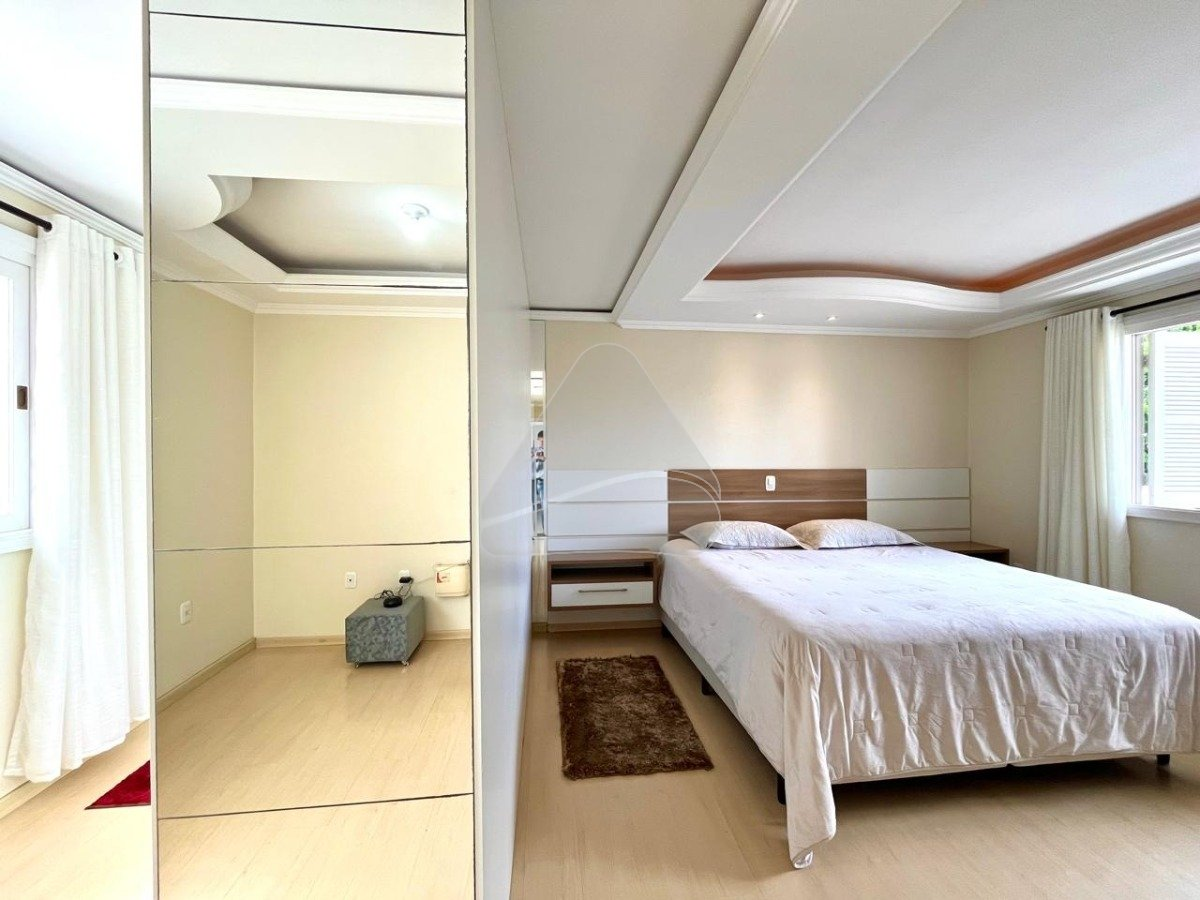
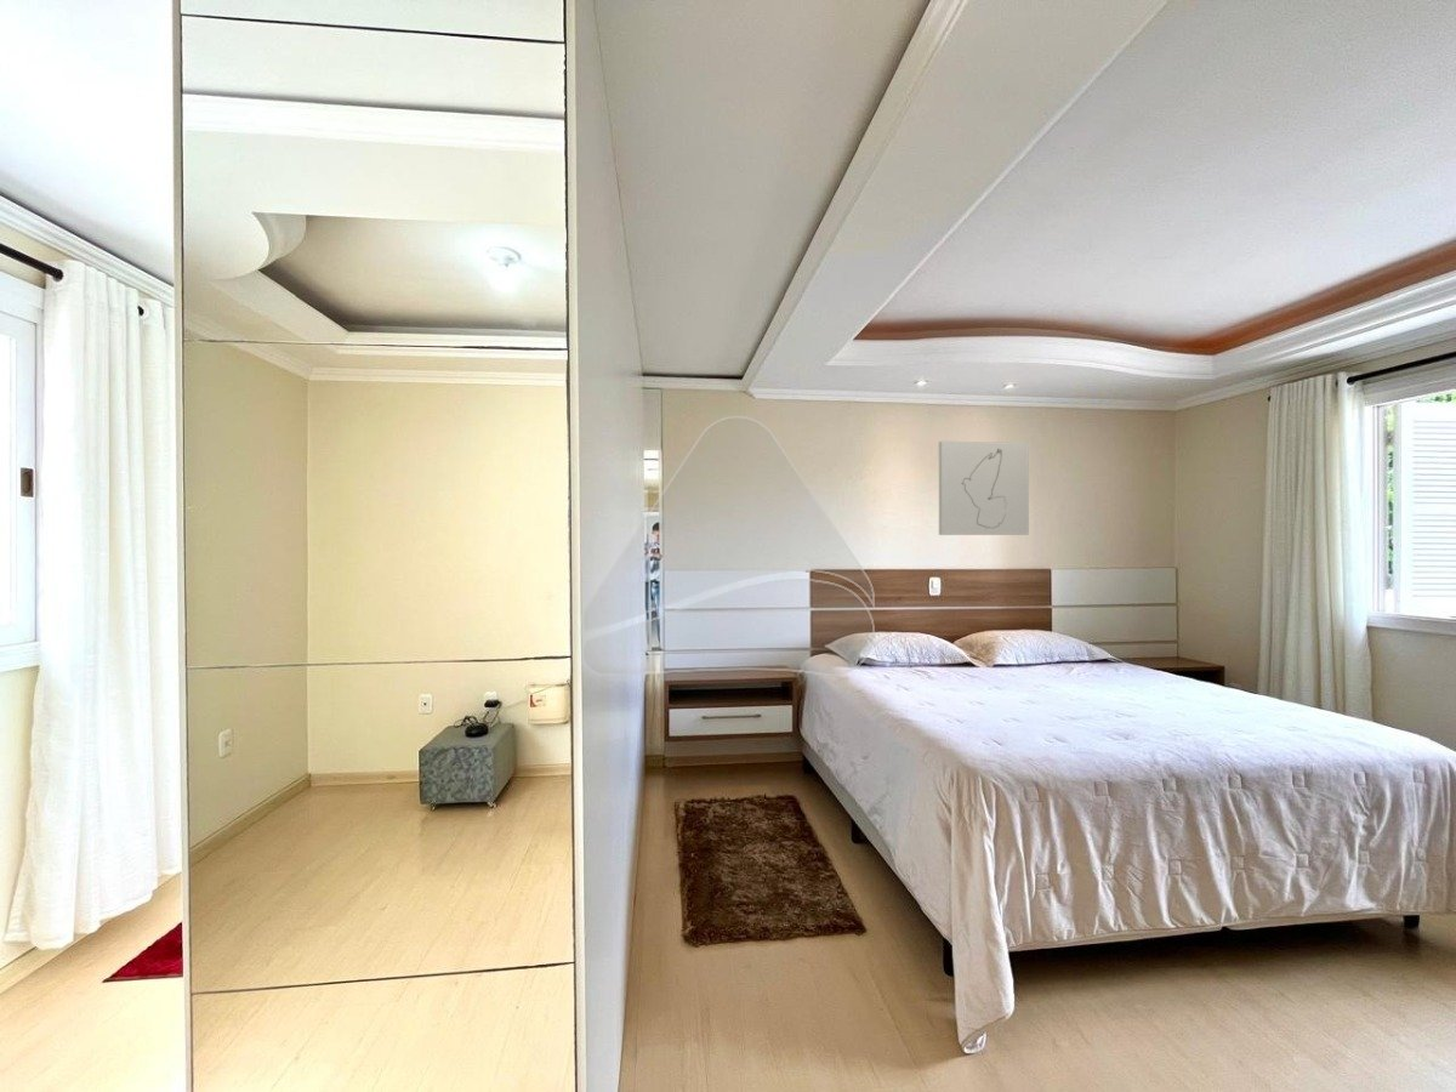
+ wall art (984, 488)
